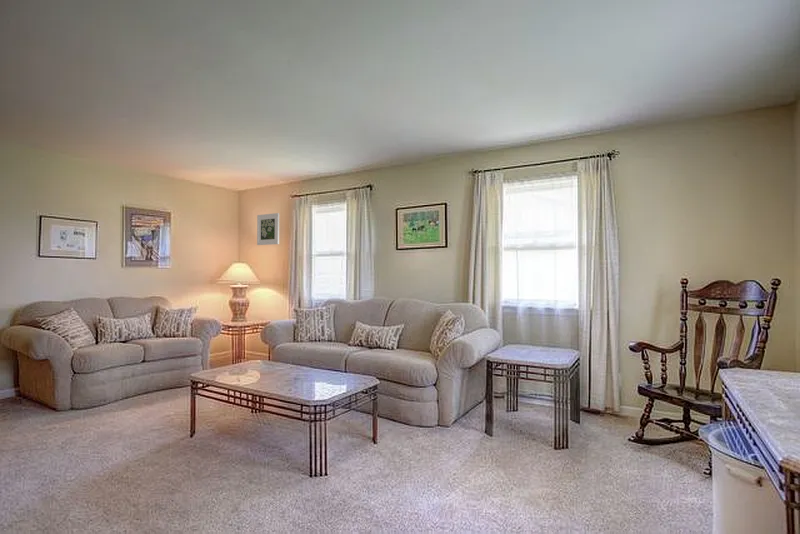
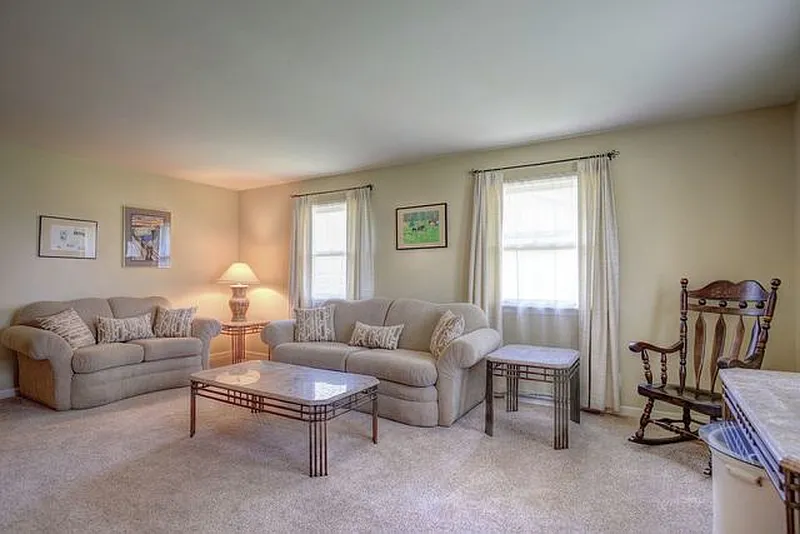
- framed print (268, 229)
